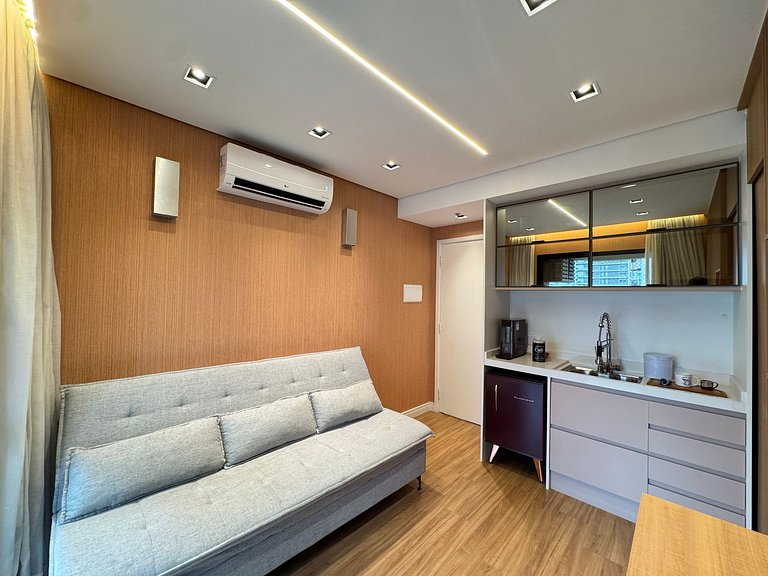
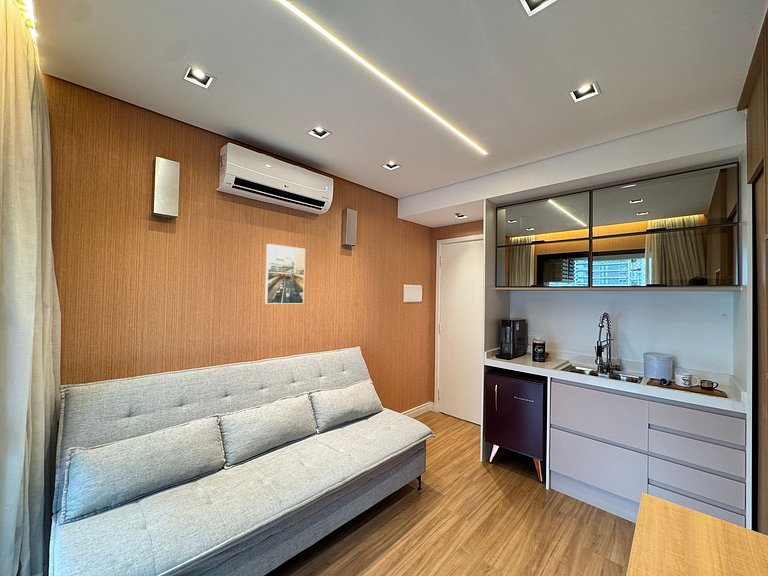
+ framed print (285, 275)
